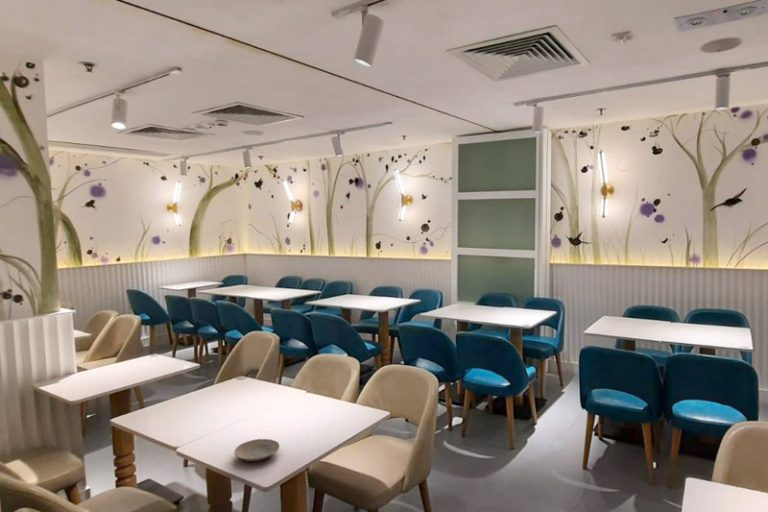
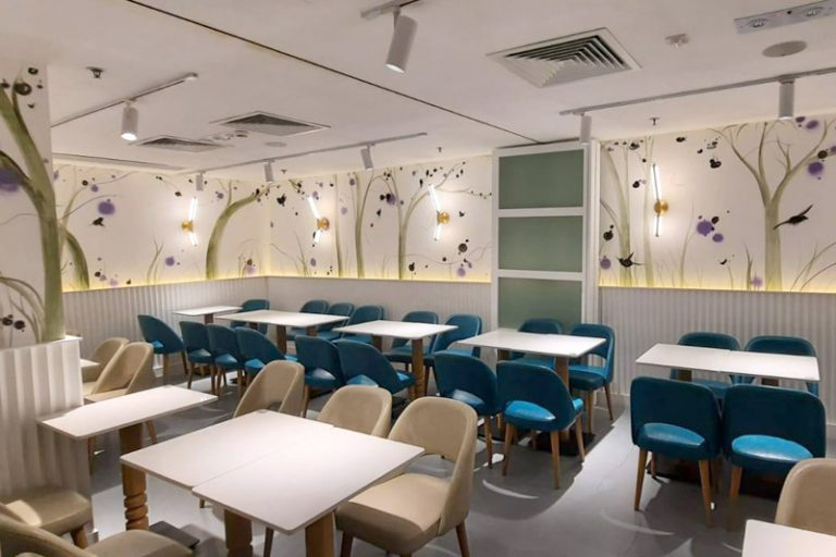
- plate (257, 451)
